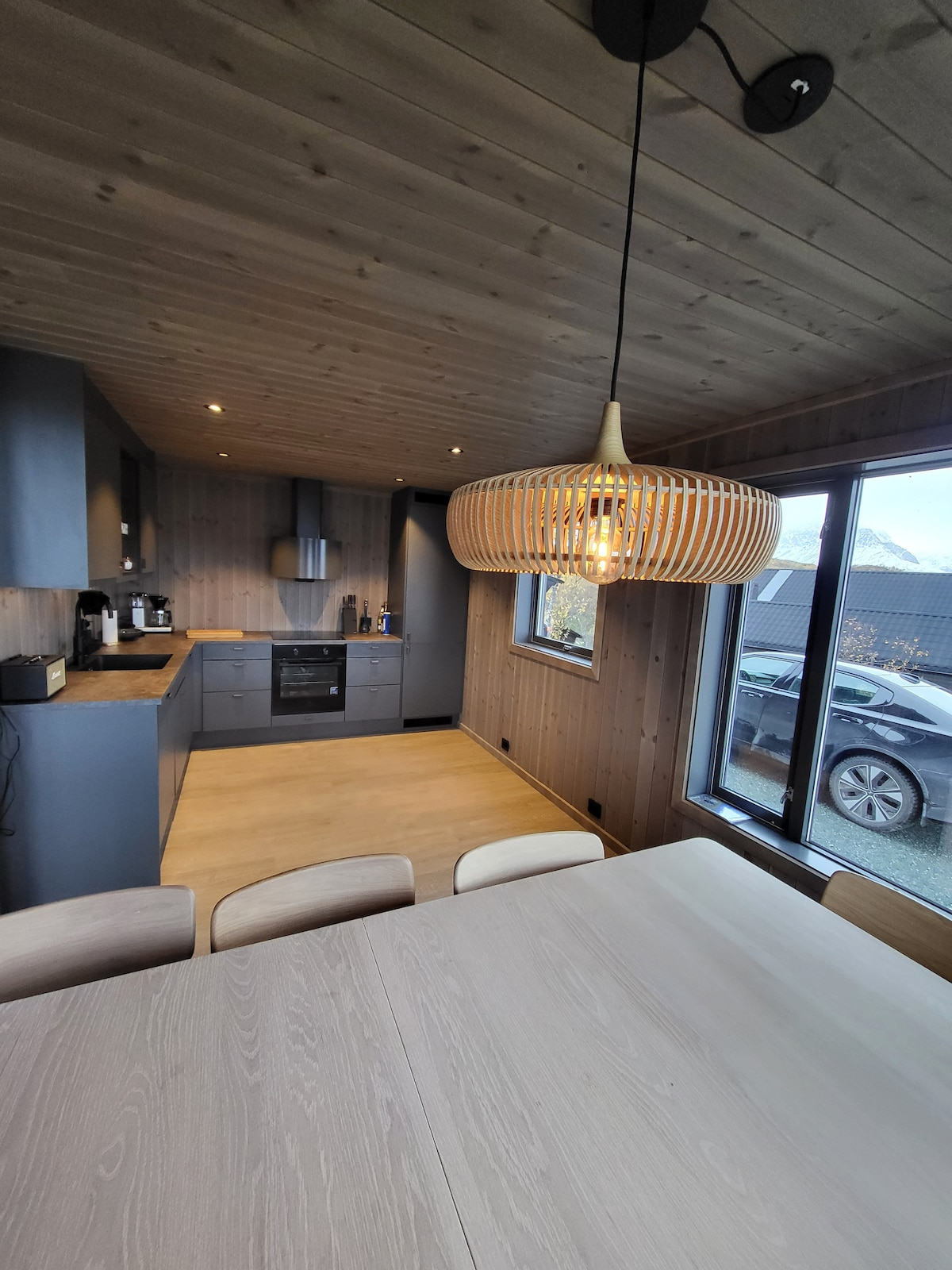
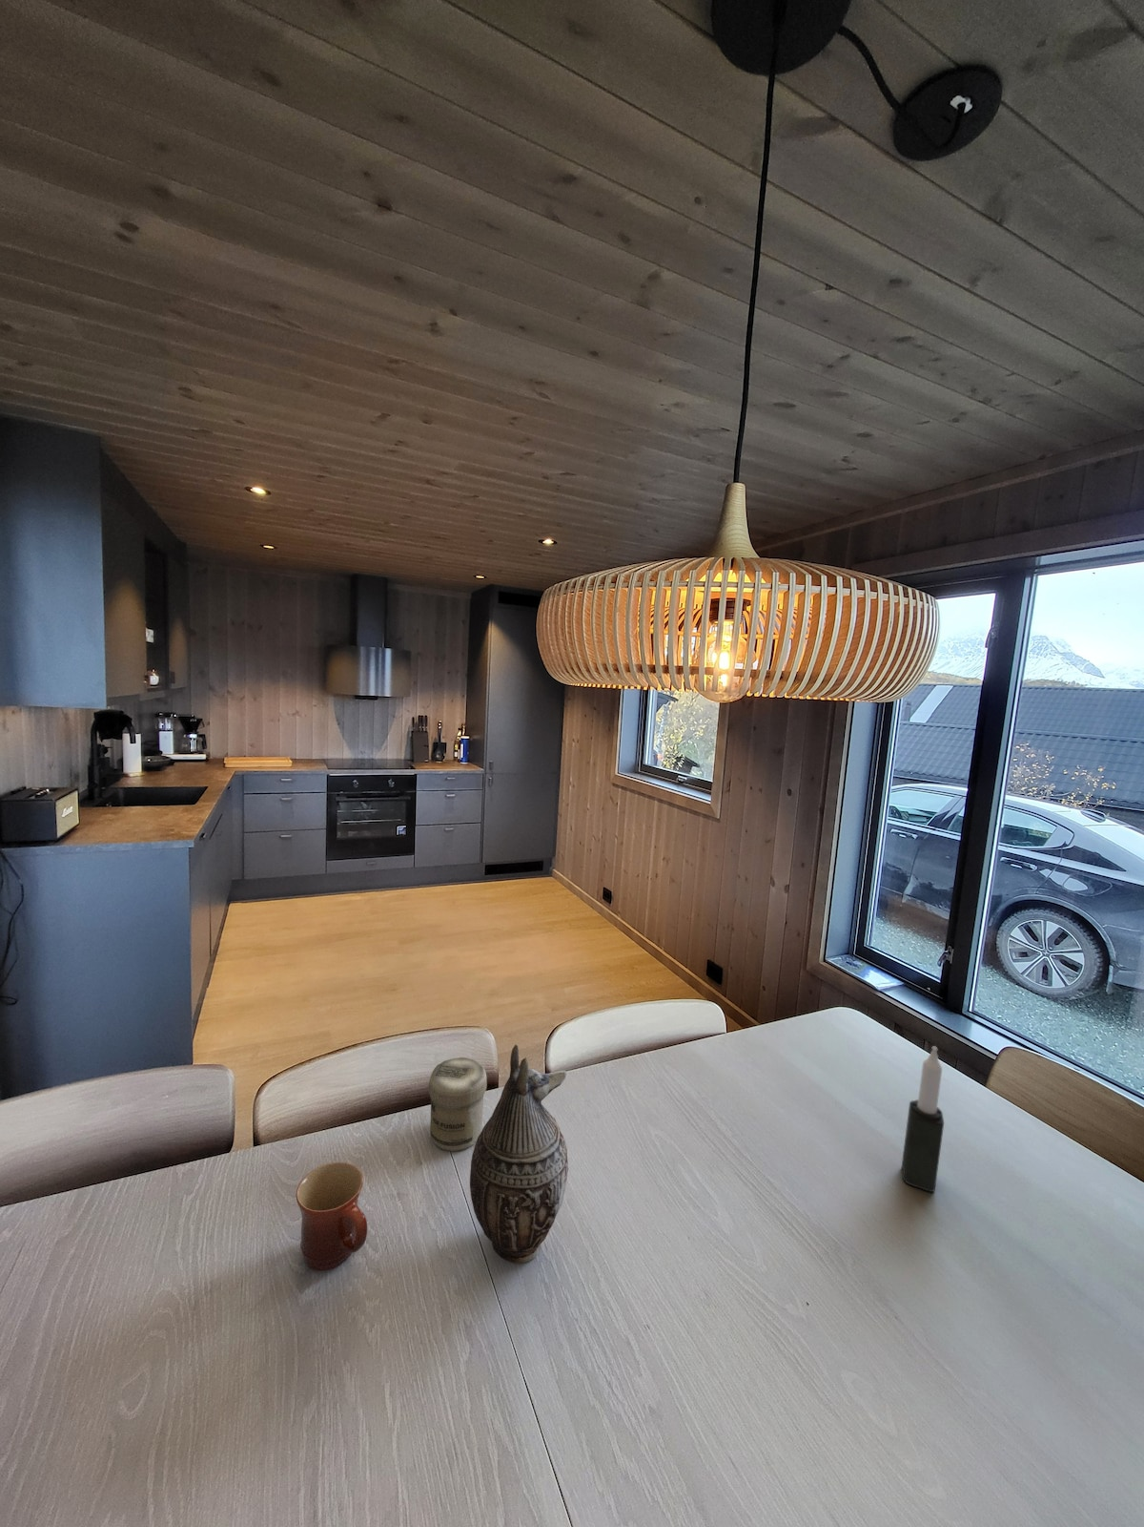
+ mug (336, 1224)
+ jar (457, 1103)
+ candle (925, 1113)
+ decorative vase (519, 1146)
